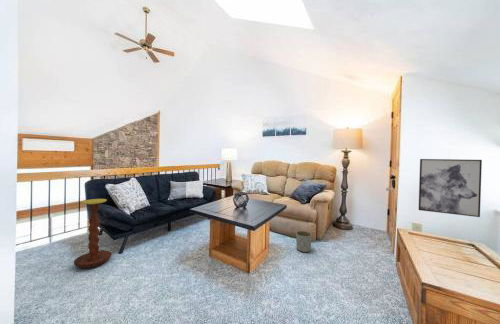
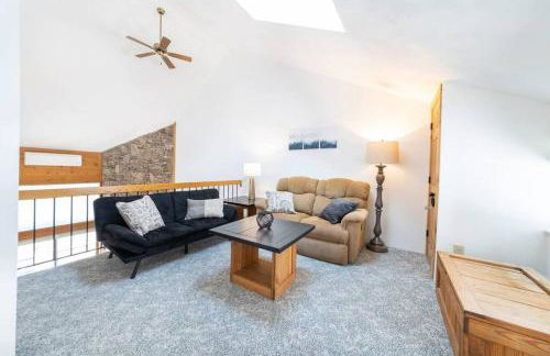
- planter (303, 241)
- wall art (448, 186)
- side table (94, 231)
